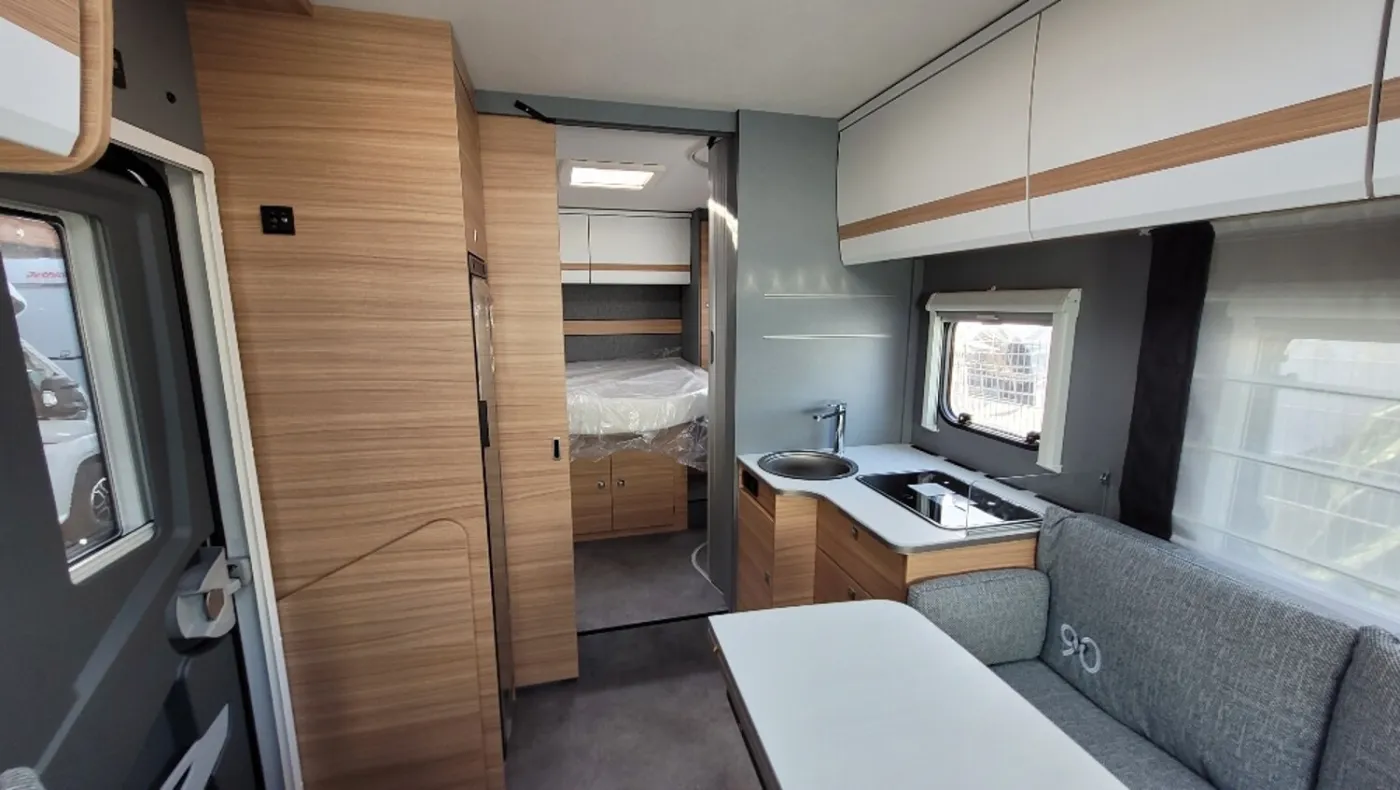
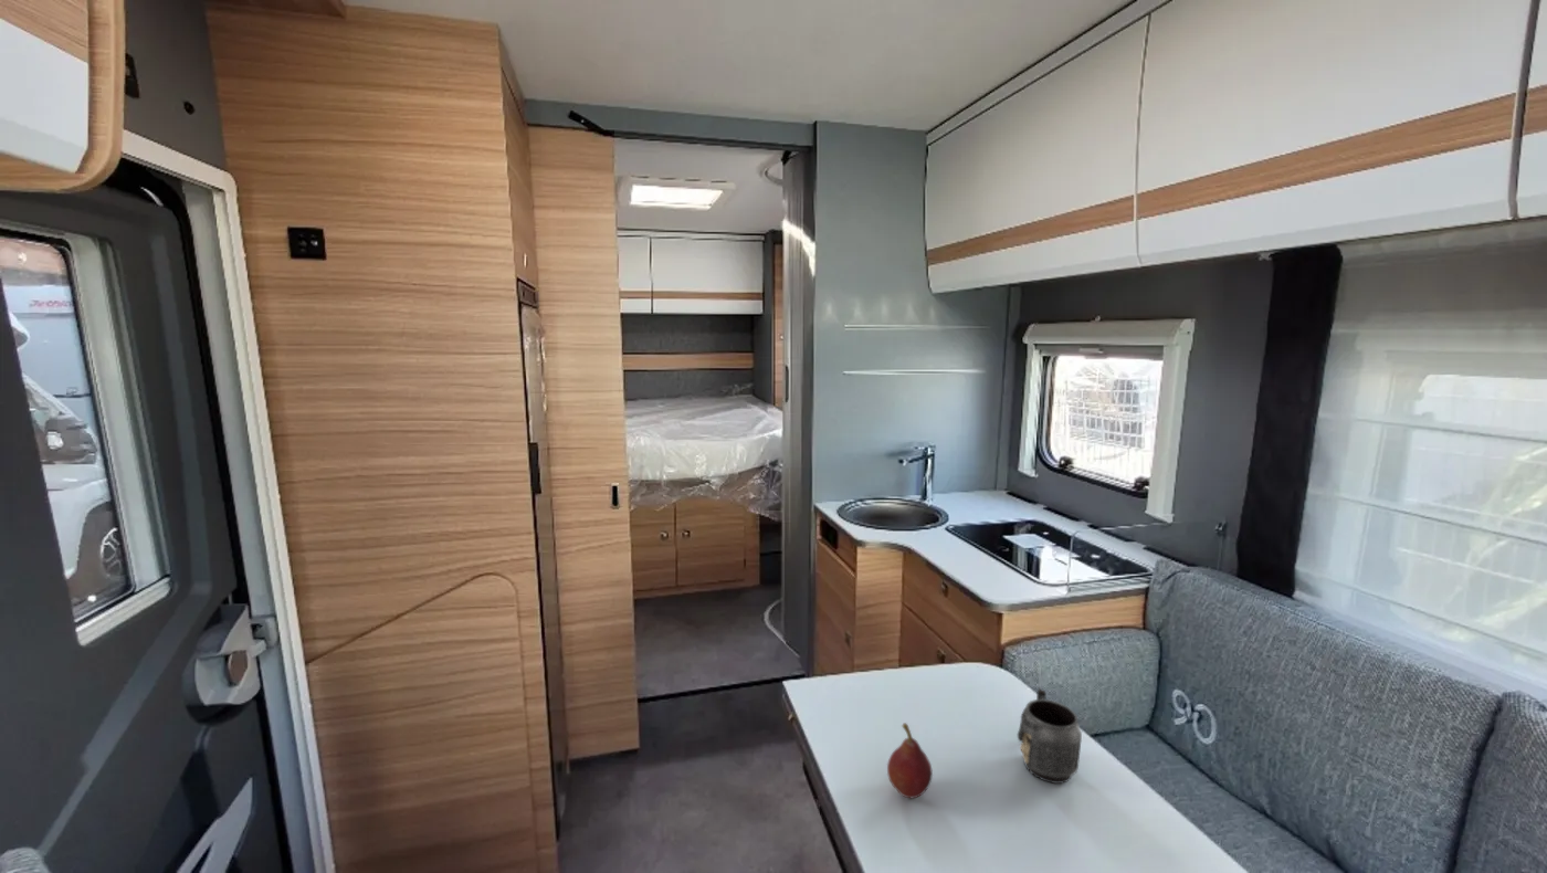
+ fruit (909, 756)
+ mug (1045, 733)
